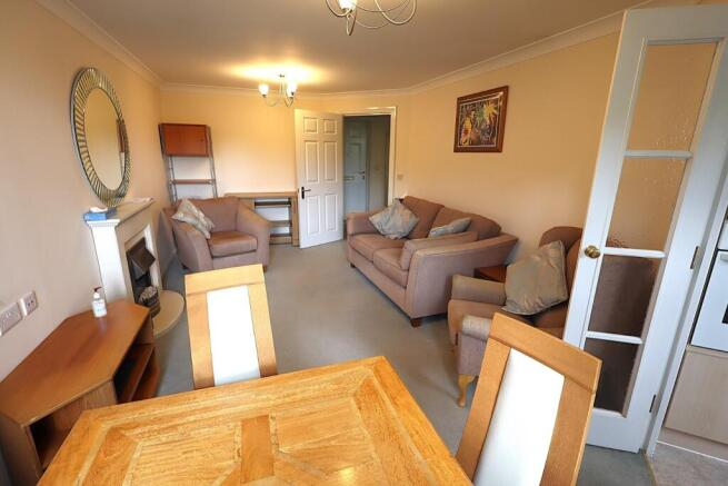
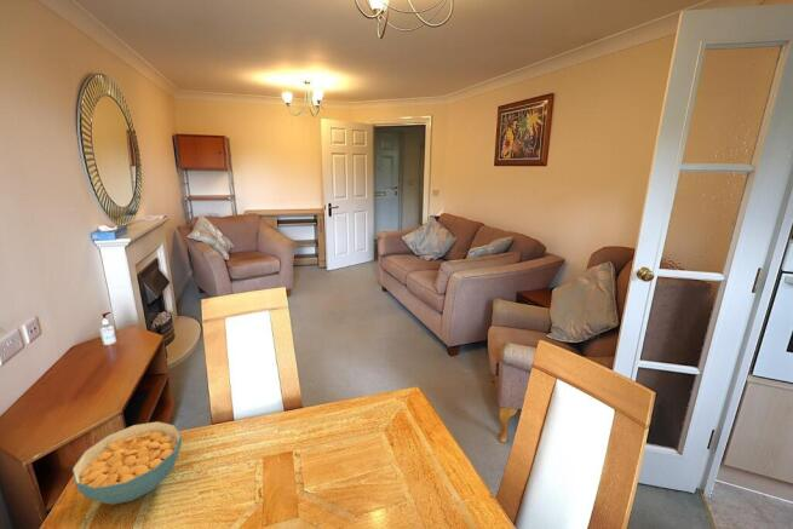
+ cereal bowl (133, 468)
